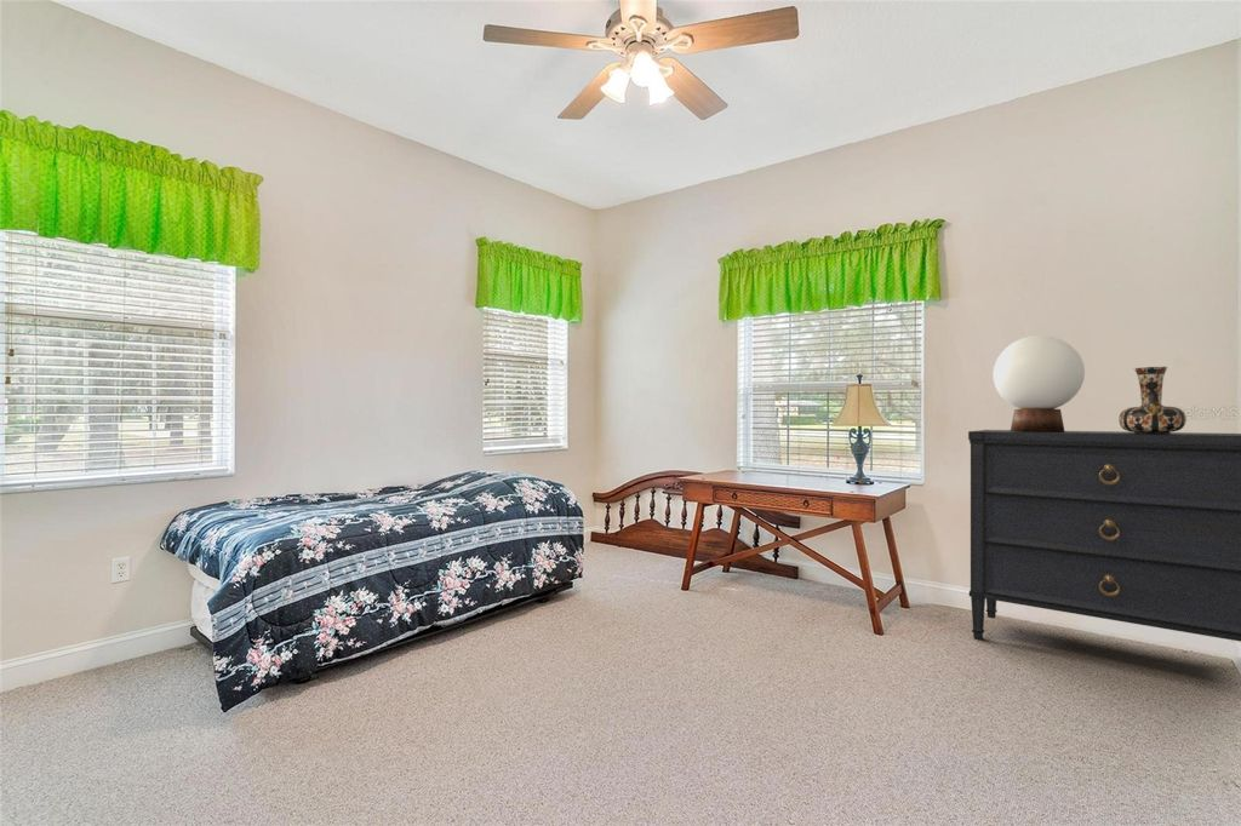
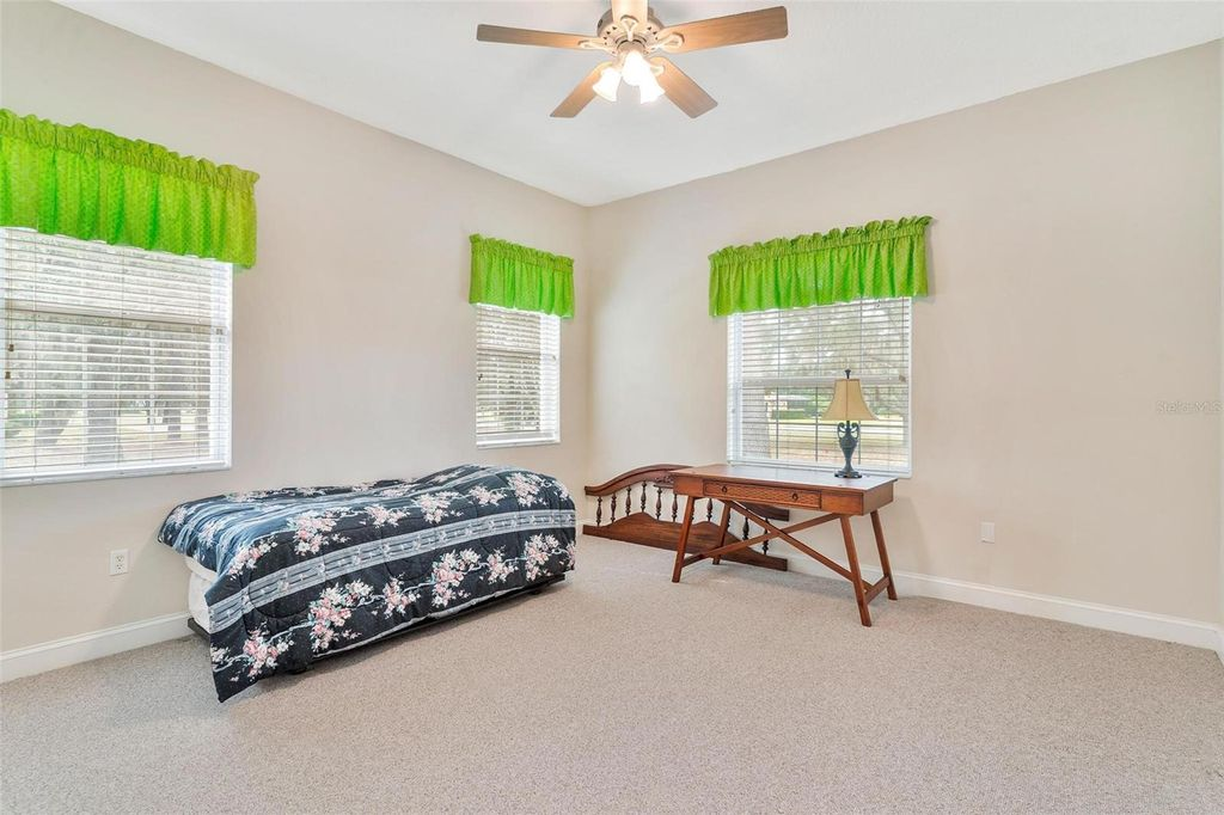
- table lamp (1036, 383)
- decorative vase (1151, 400)
- dresser (1110, 543)
